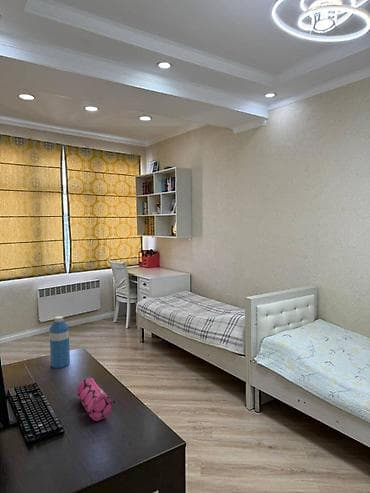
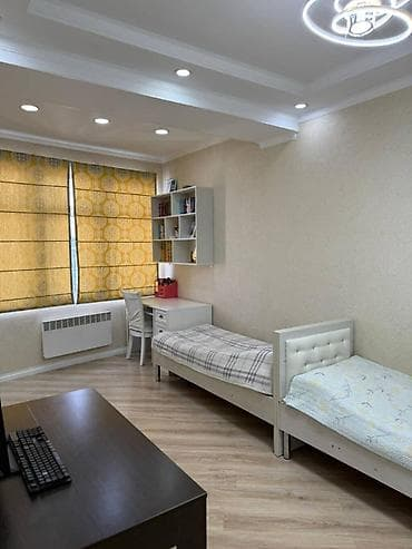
- pencil case (94, 396)
- water bottle (59, 340)
